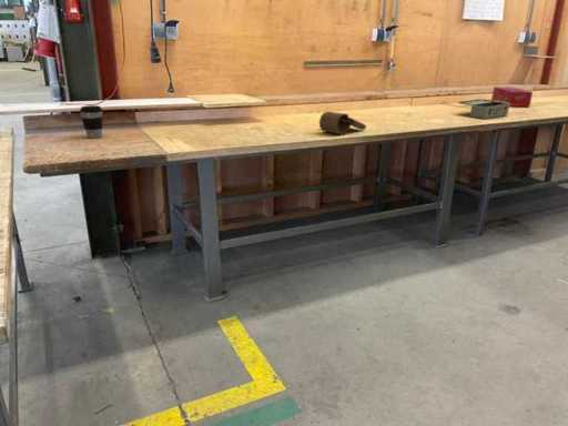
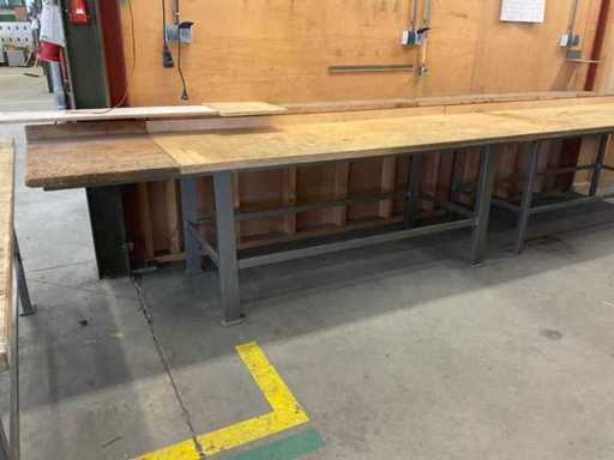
- coffee cup (92, 121)
- tissue box (510, 95)
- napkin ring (343, 121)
- toolbox (483, 108)
